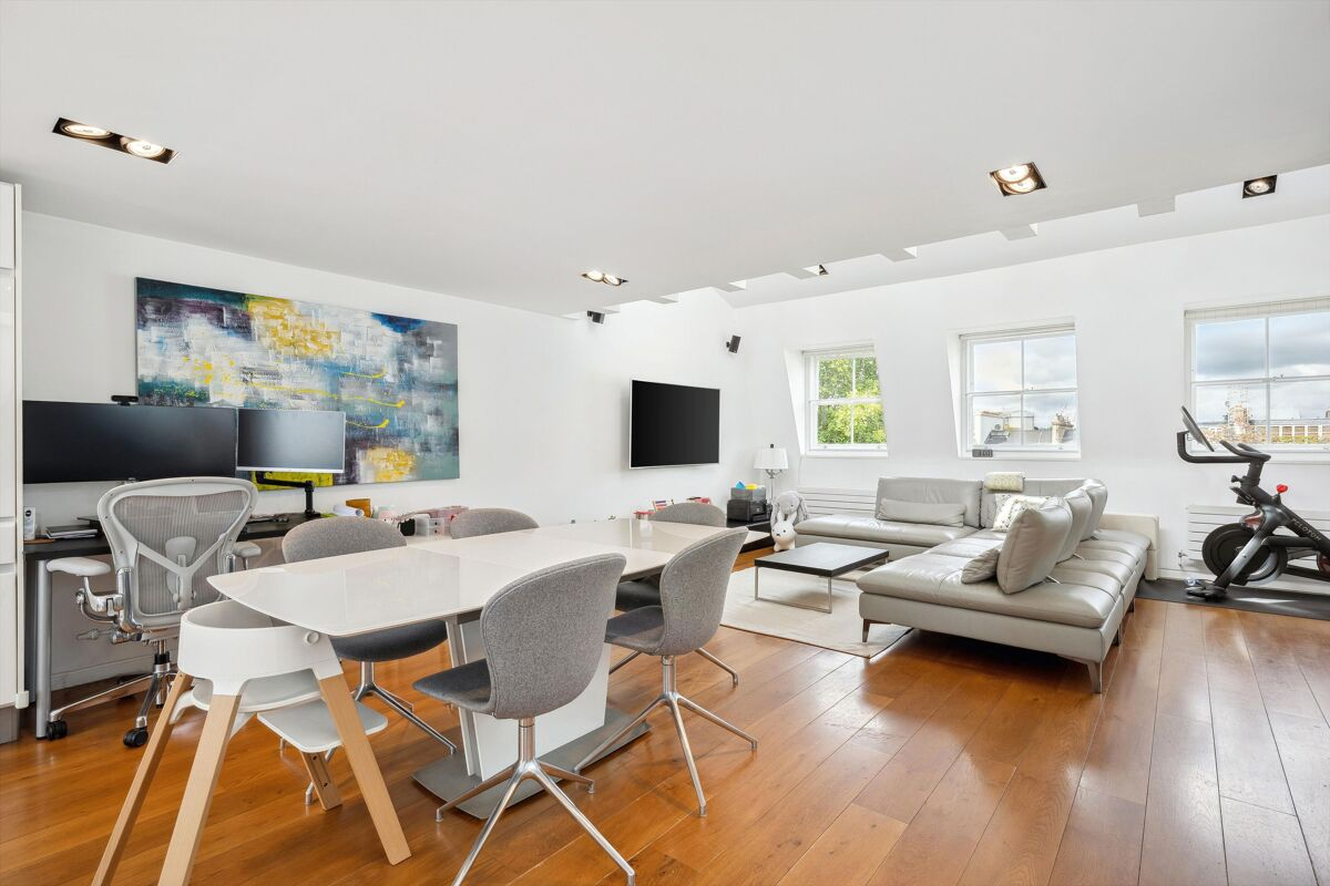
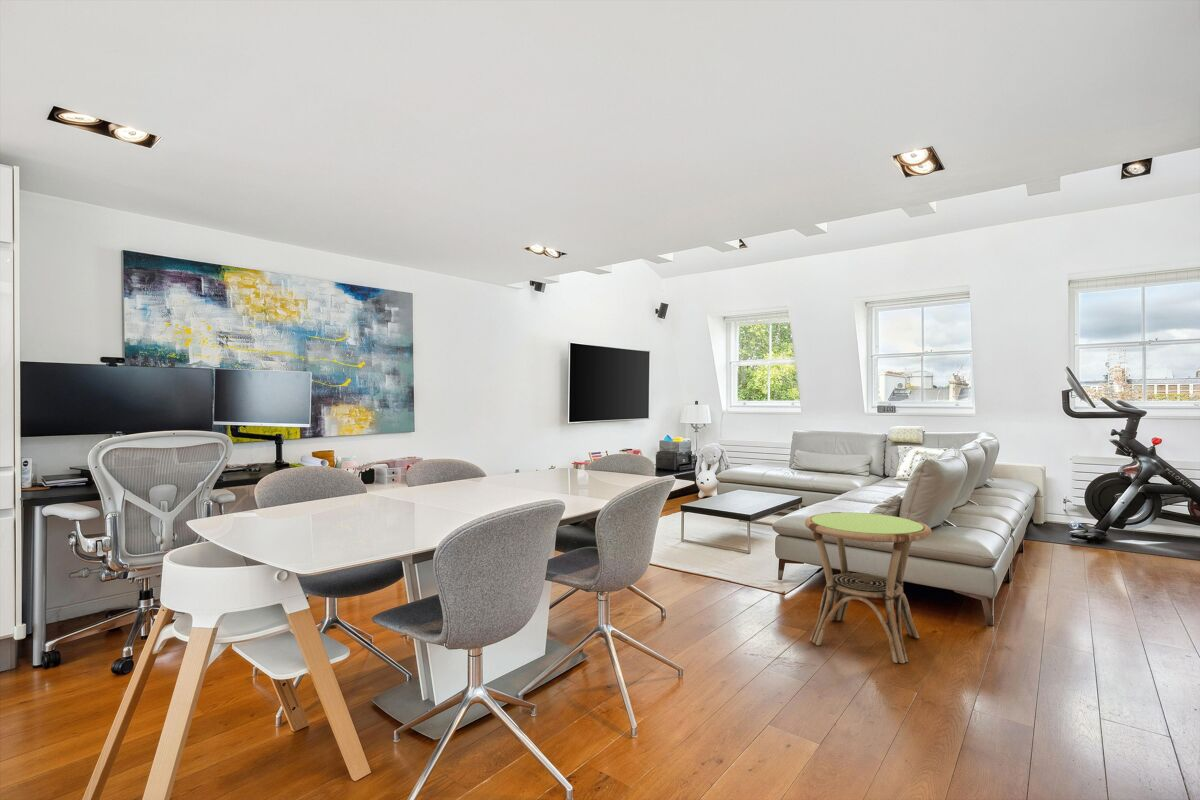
+ side table (866, 580)
